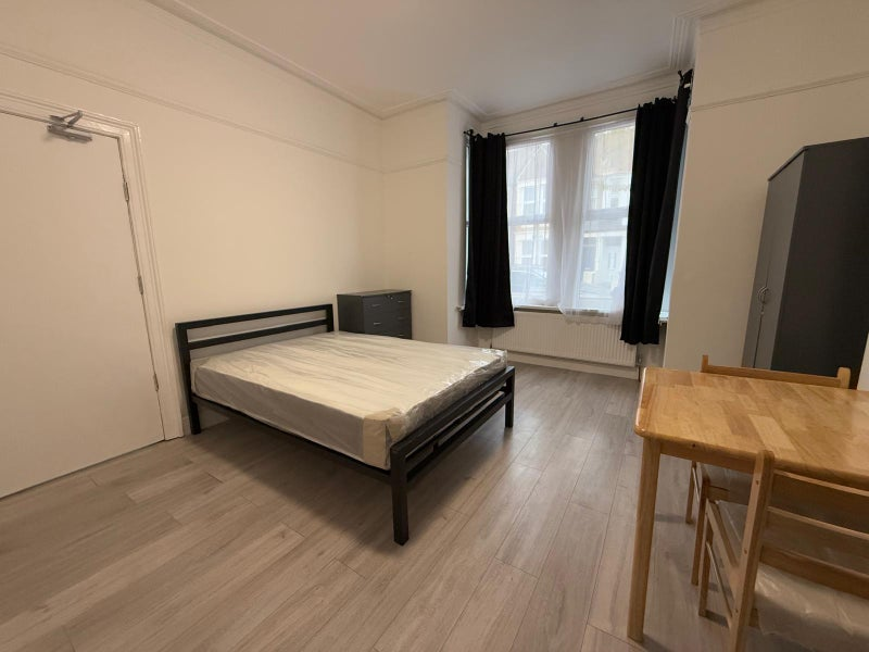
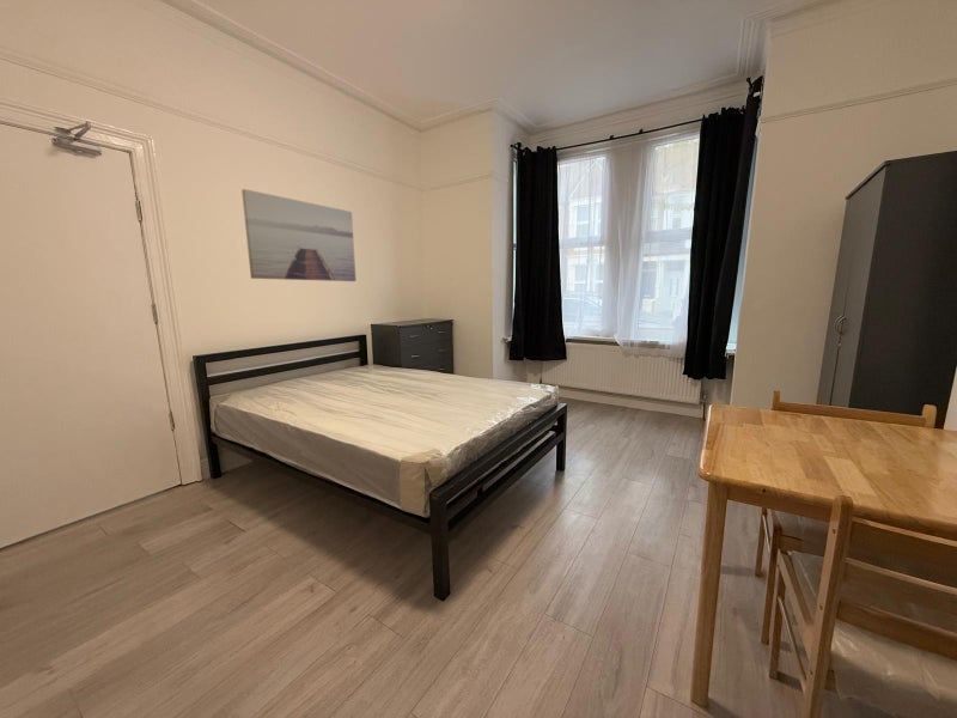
+ wall art (306, 241)
